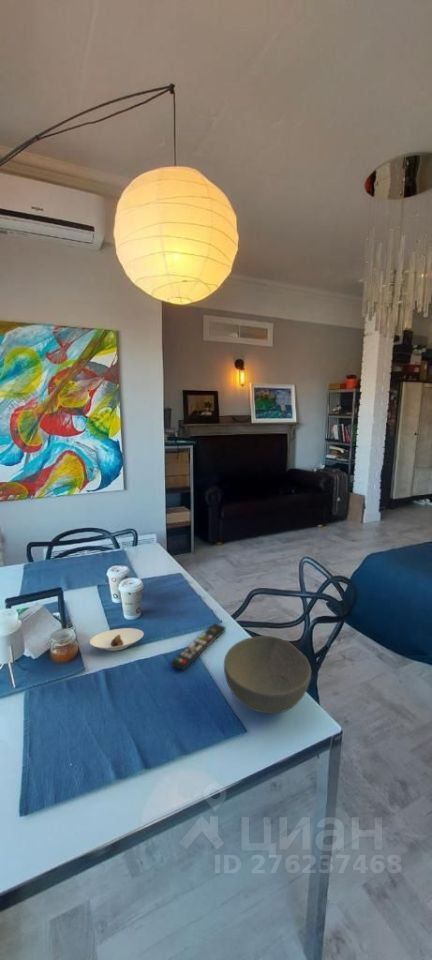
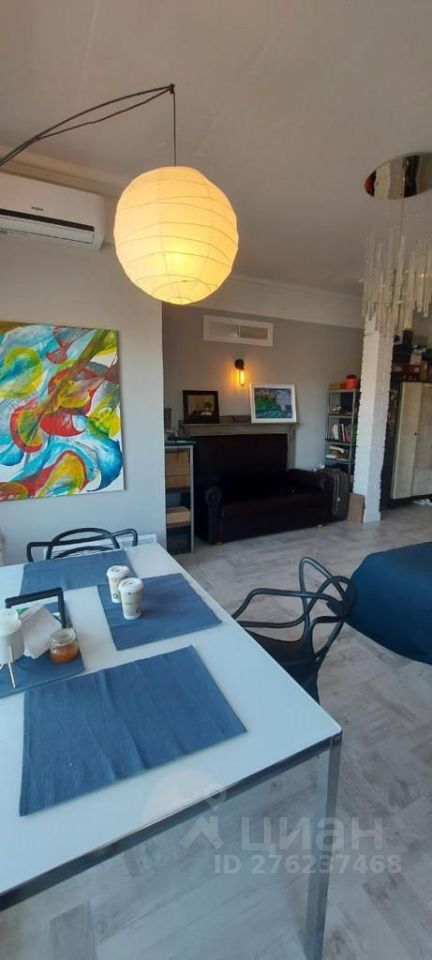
- remote control (200, 644)
- bowl (266, 679)
- saucer (117, 640)
